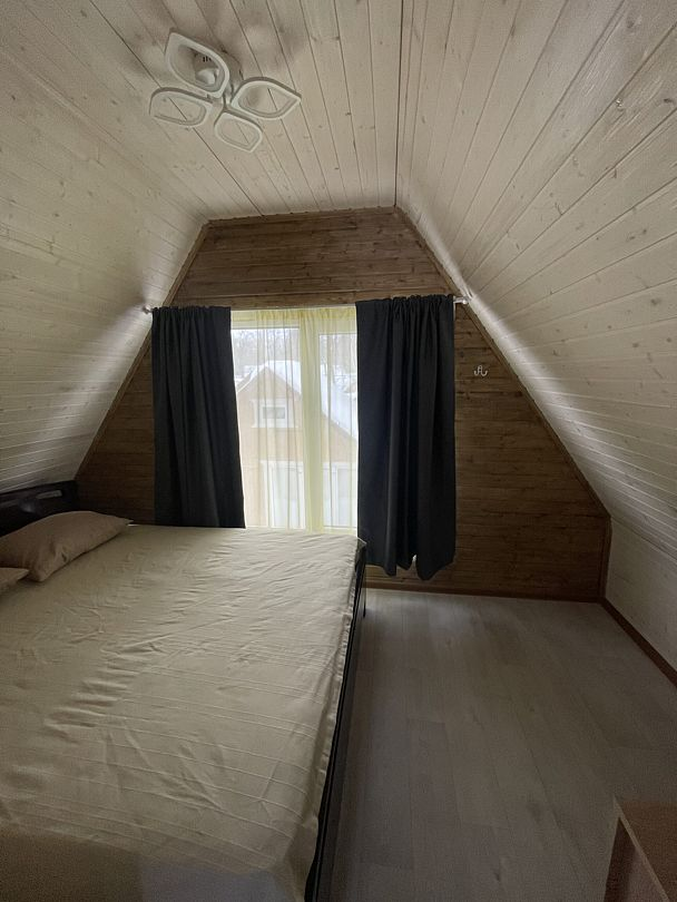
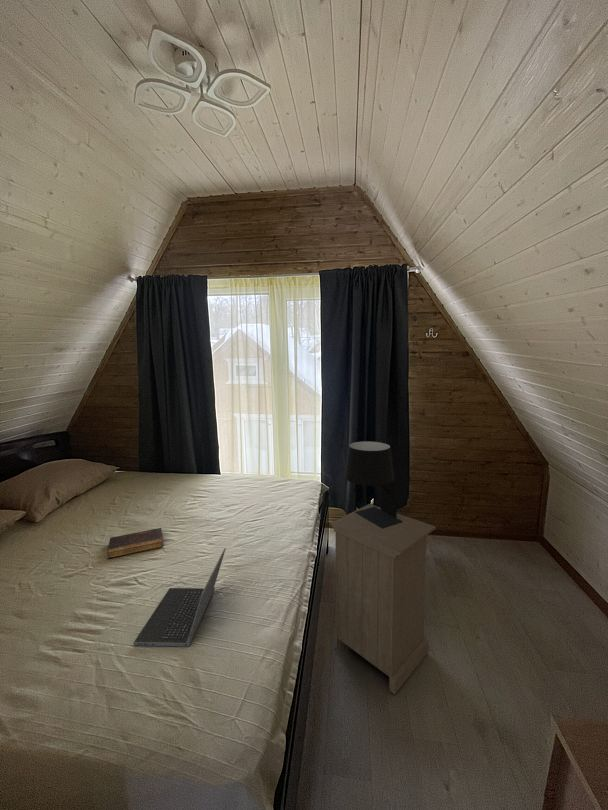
+ nightstand (381, 588)
+ book (136, 542)
+ laptop computer (184, 592)
+ table lamp (370, 482)
